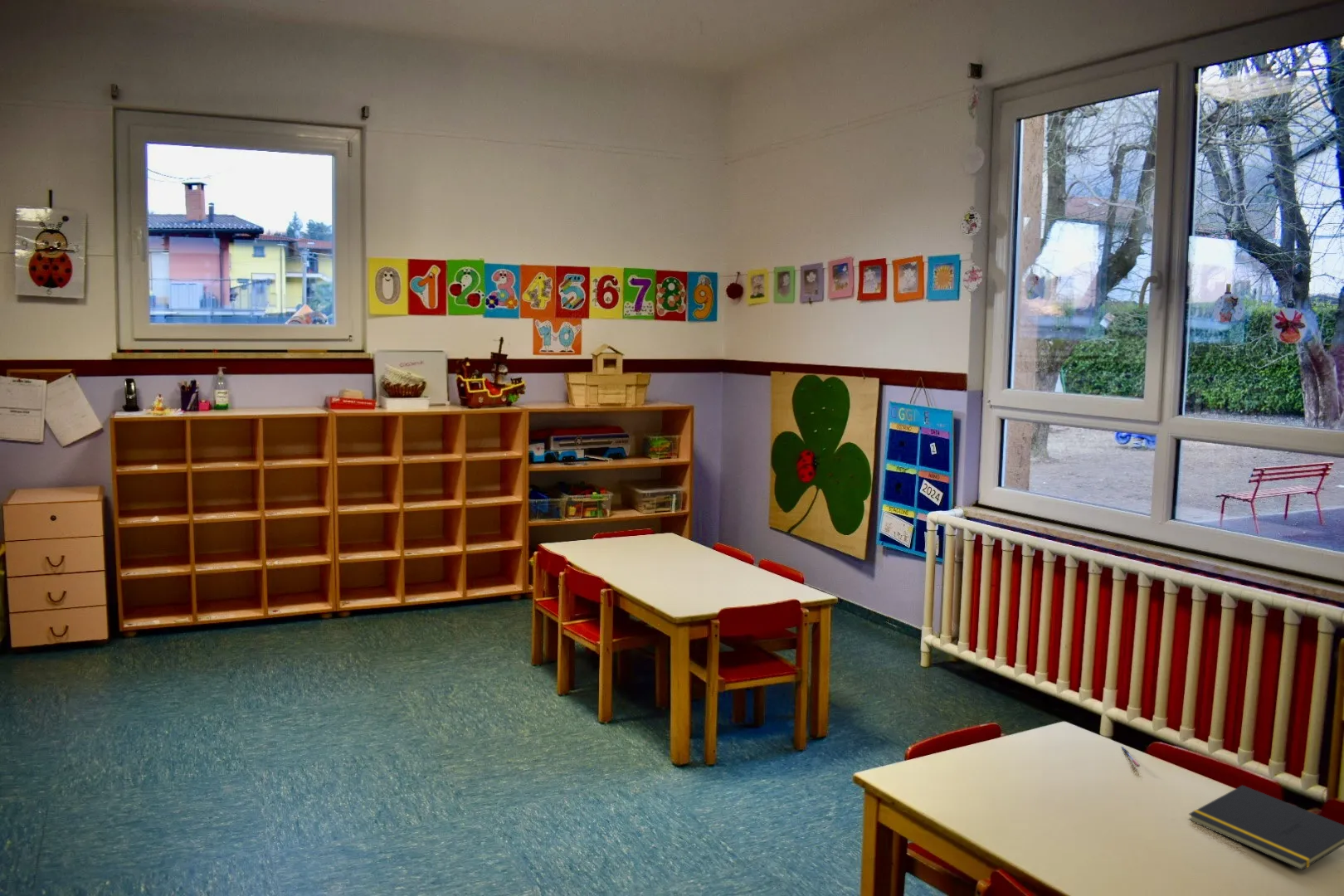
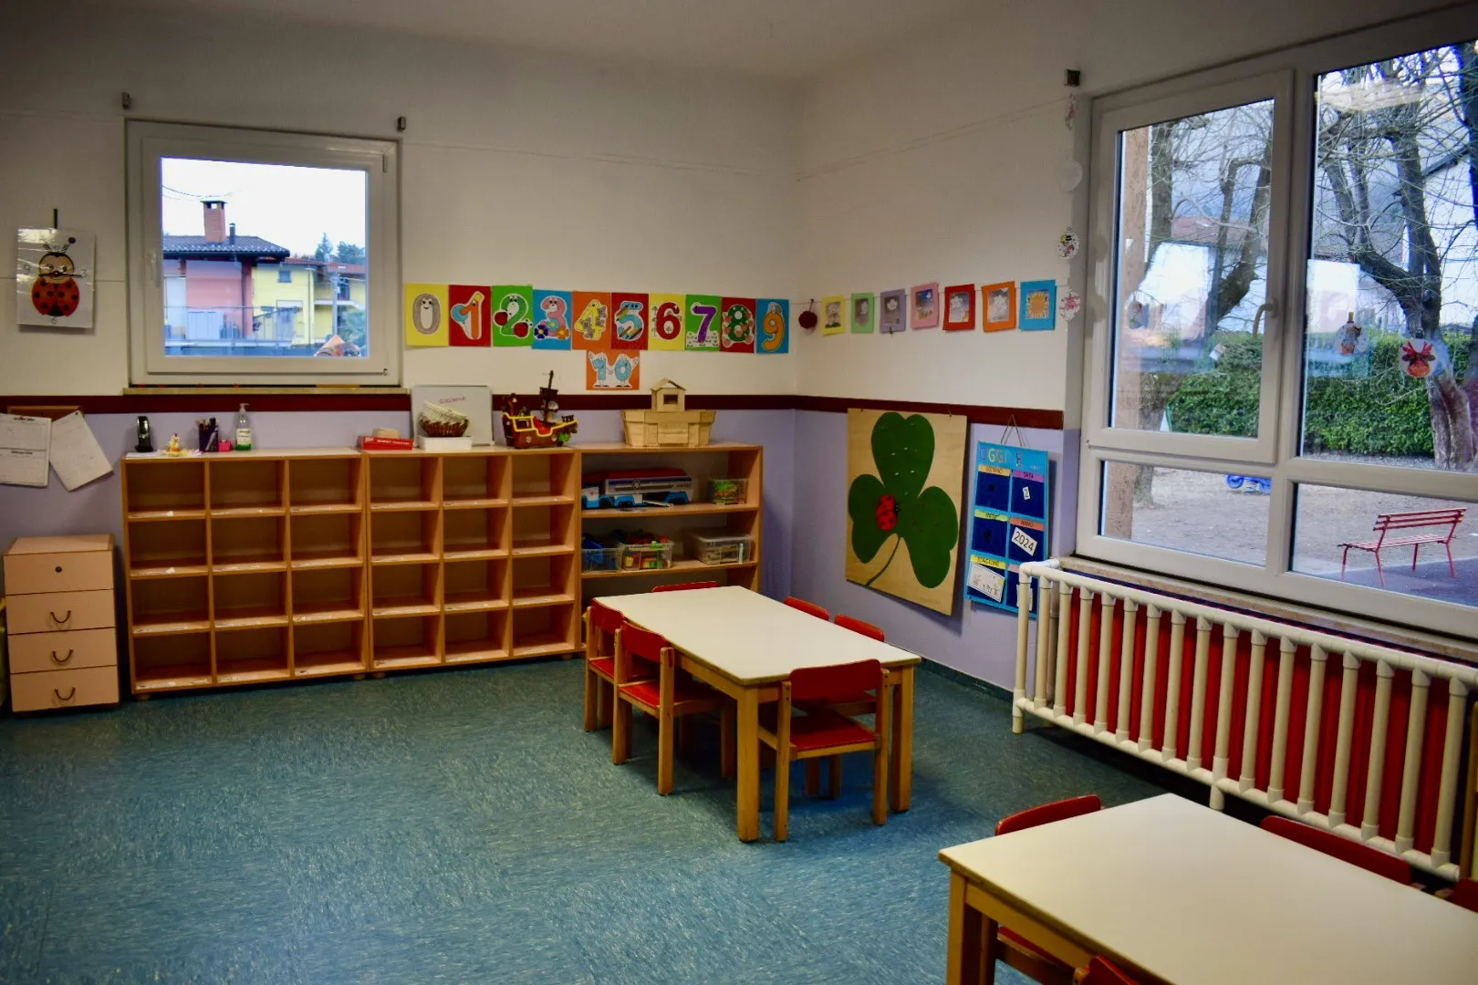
- pen (1129, 755)
- notepad (1270, 825)
